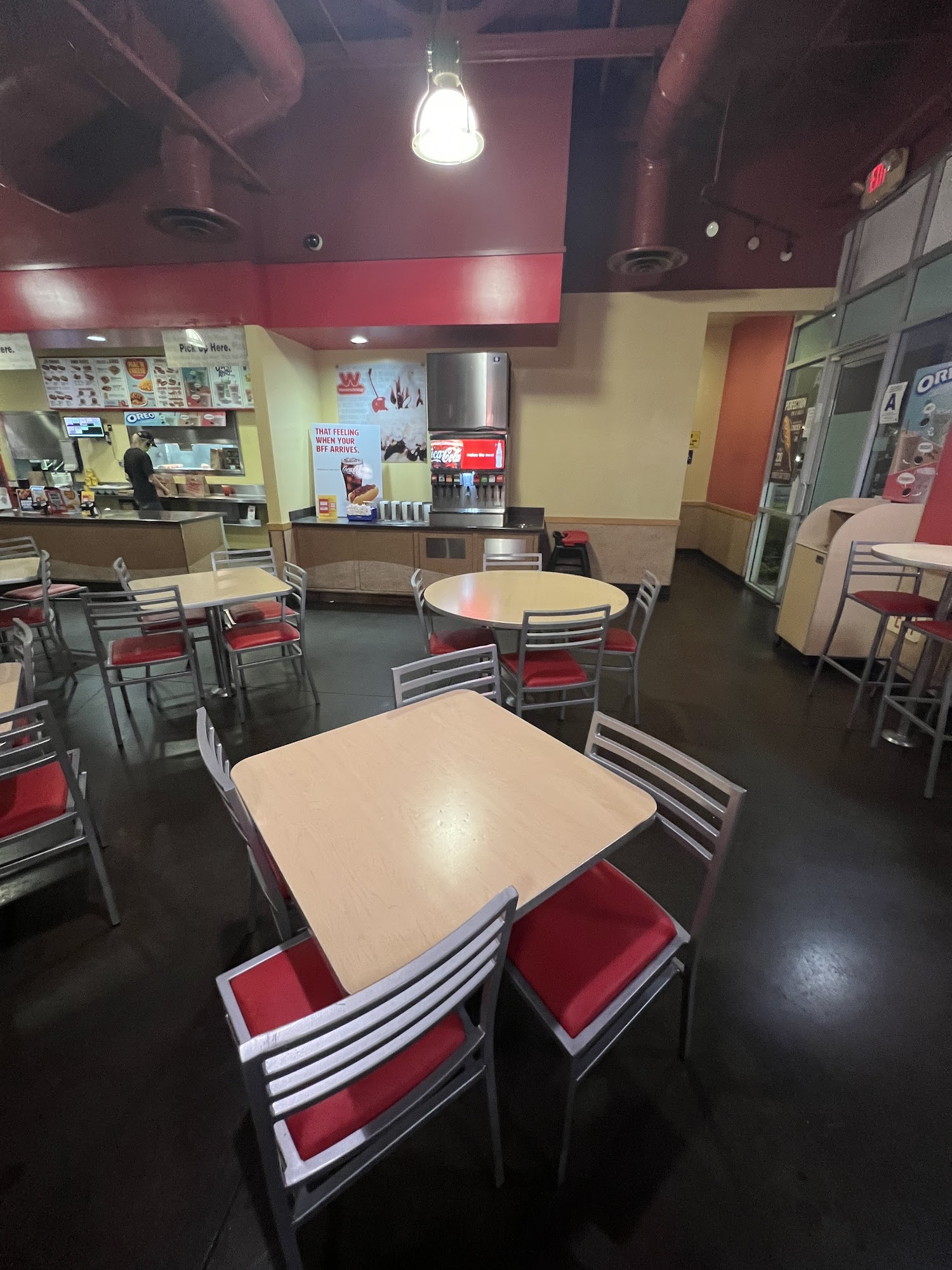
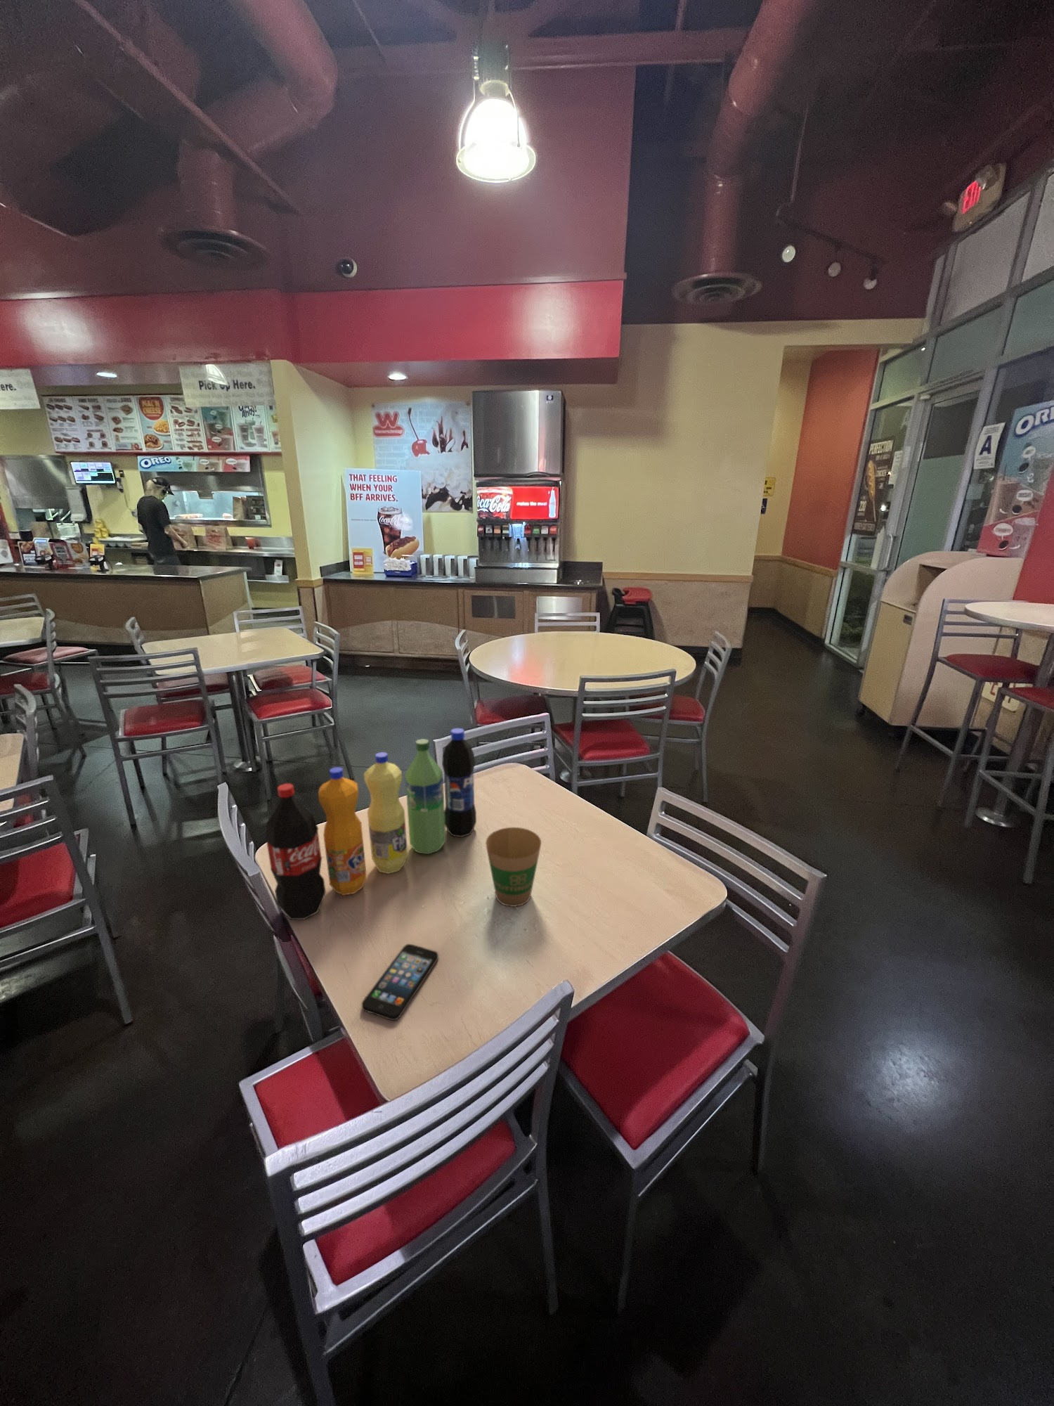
+ paper cup (513, 869)
+ soda bottle (385, 811)
+ smartphone (402, 979)
